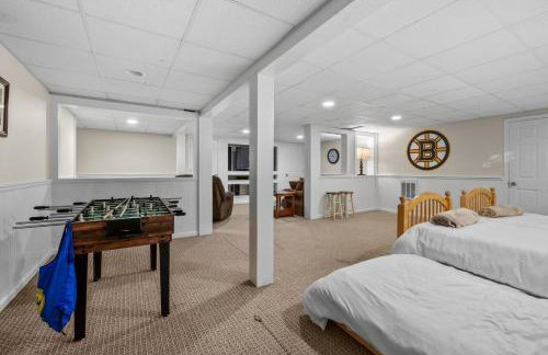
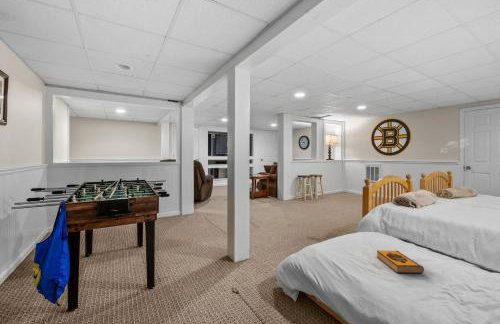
+ hardback book (398, 261)
